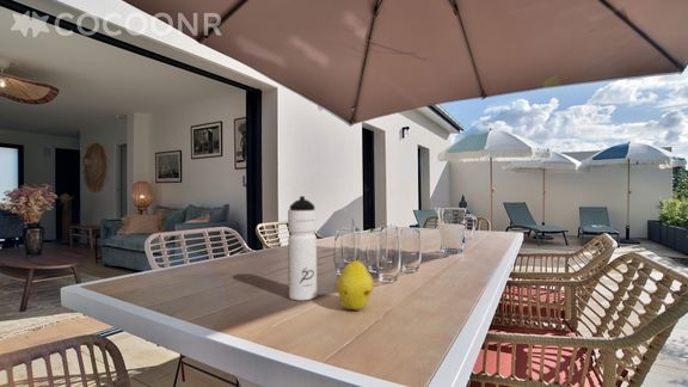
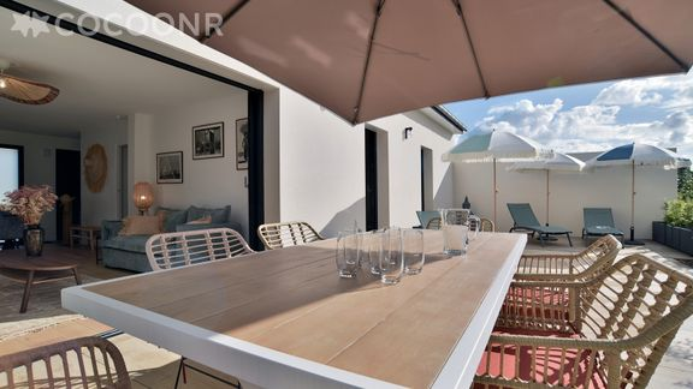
- water bottle (302, 246)
- fruit (355, 283)
